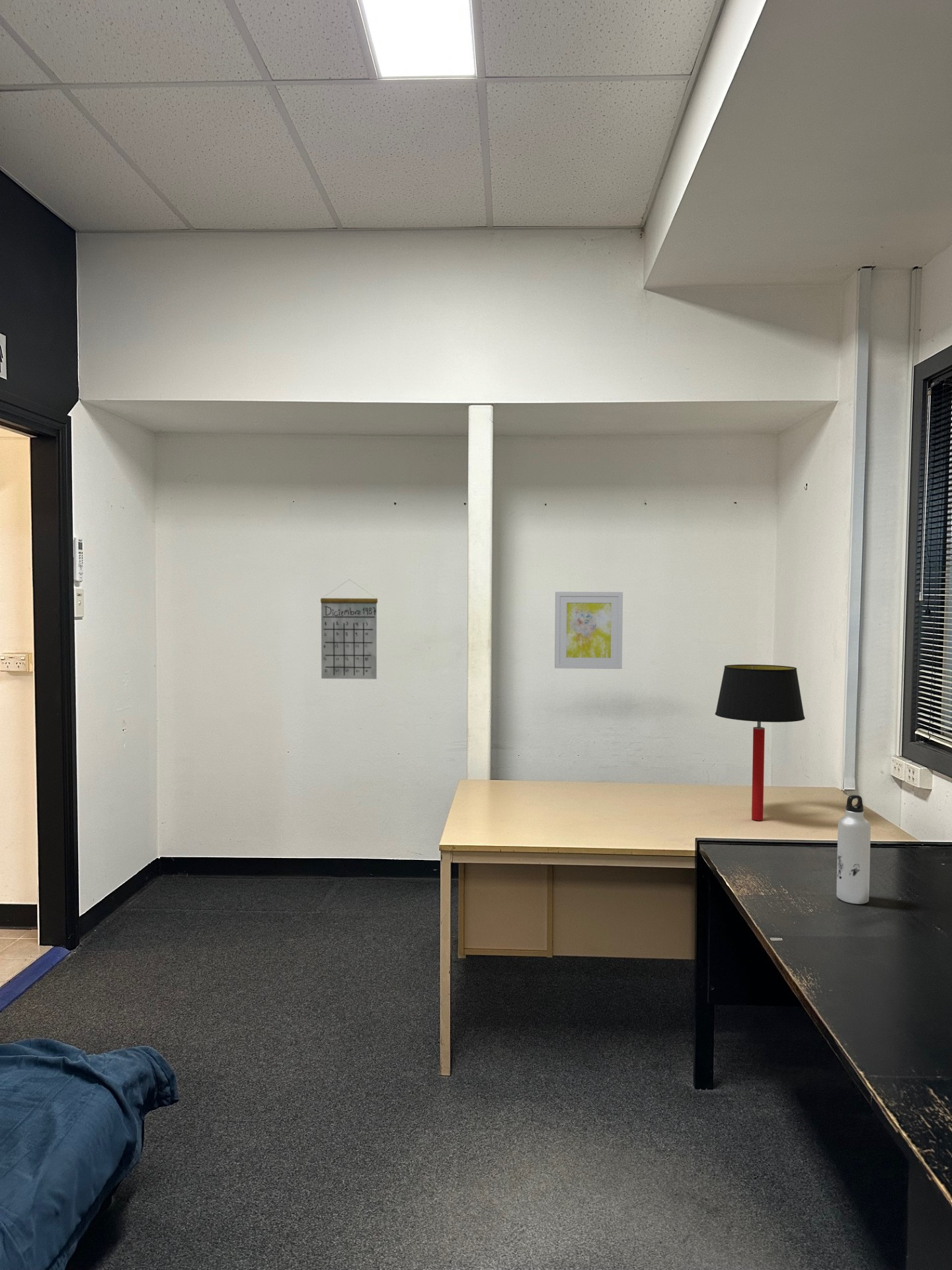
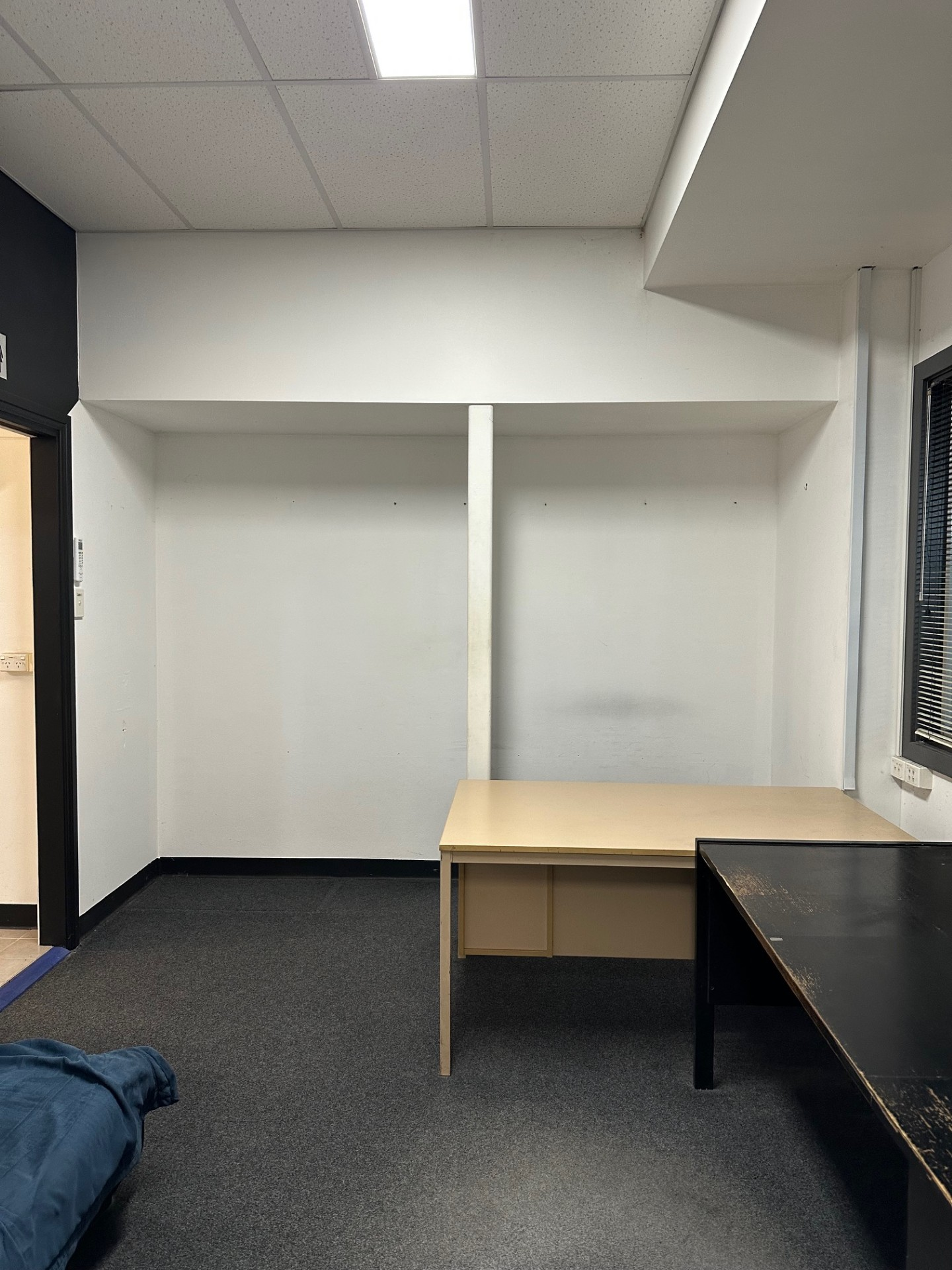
- table lamp (758, 743)
- wall art (588, 630)
- water bottle (853, 847)
- calendar (349, 629)
